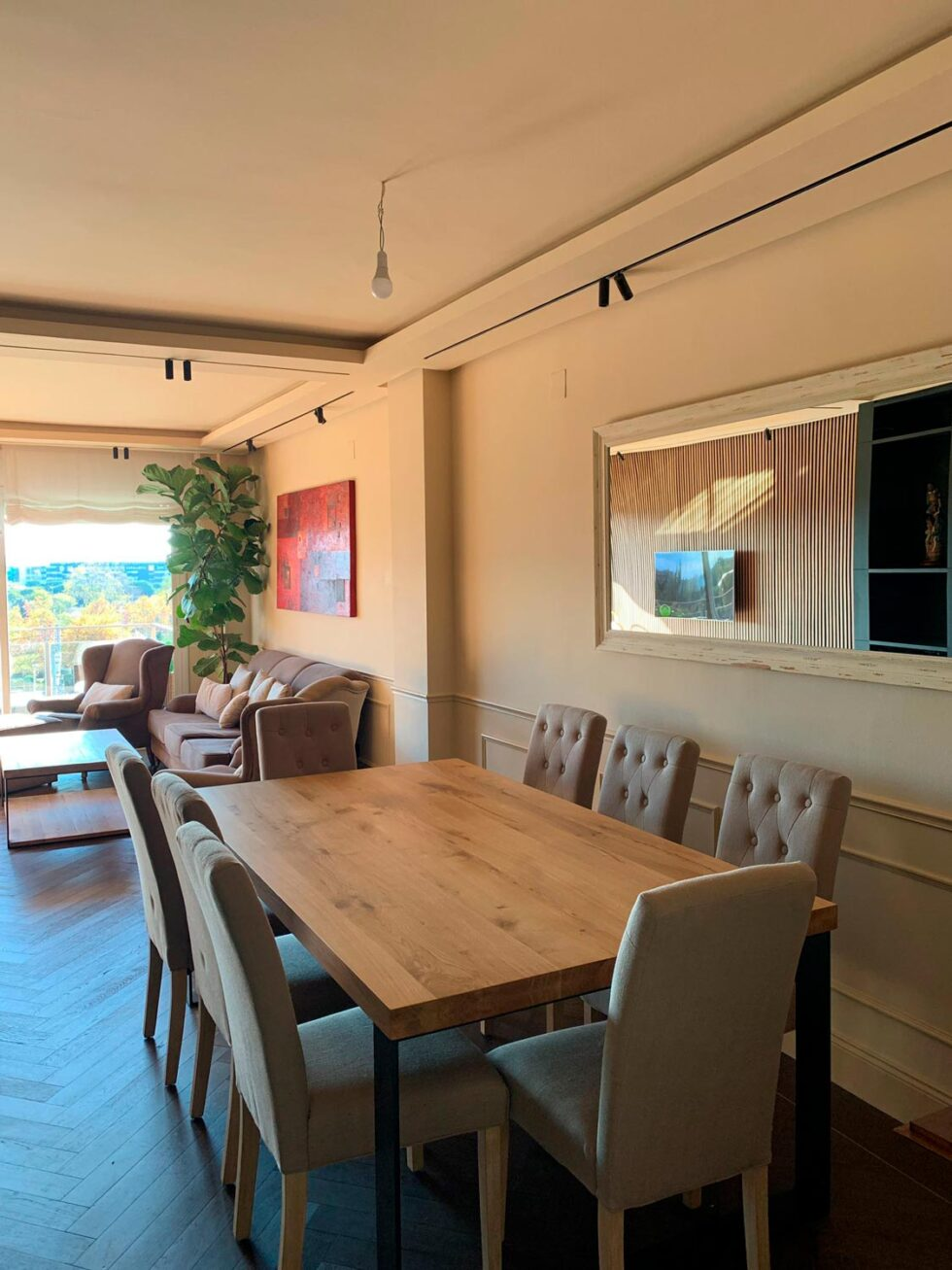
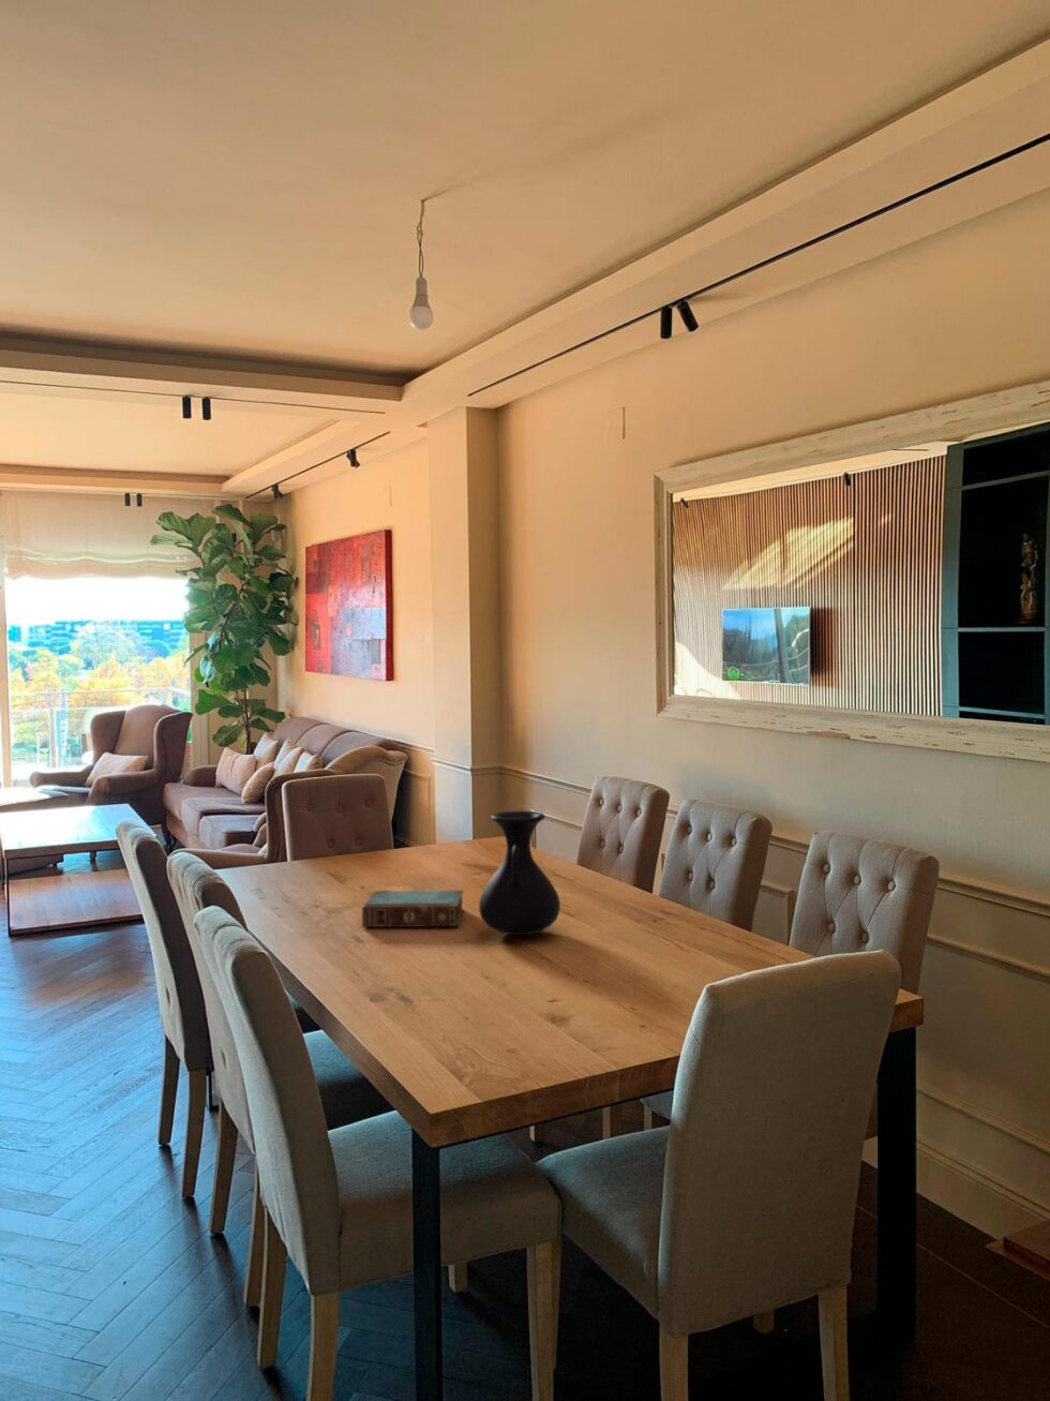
+ book (415, 908)
+ vase (518, 874)
